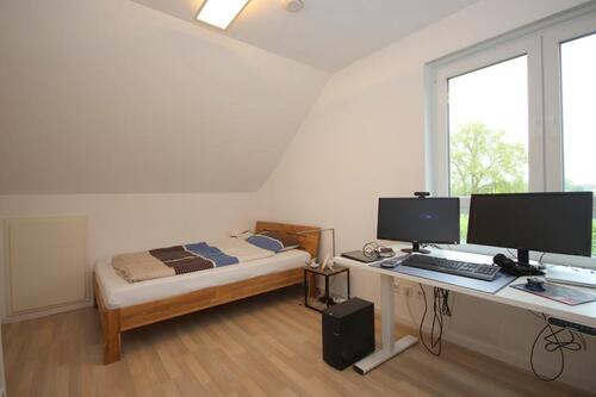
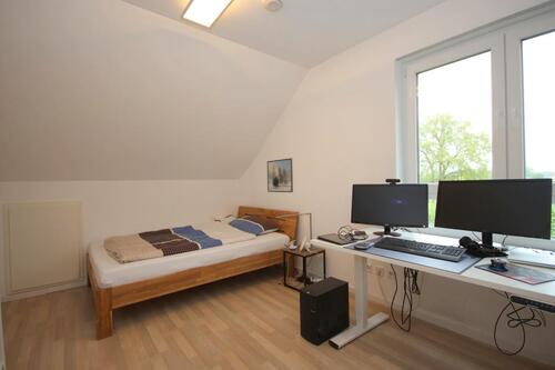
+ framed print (279, 176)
